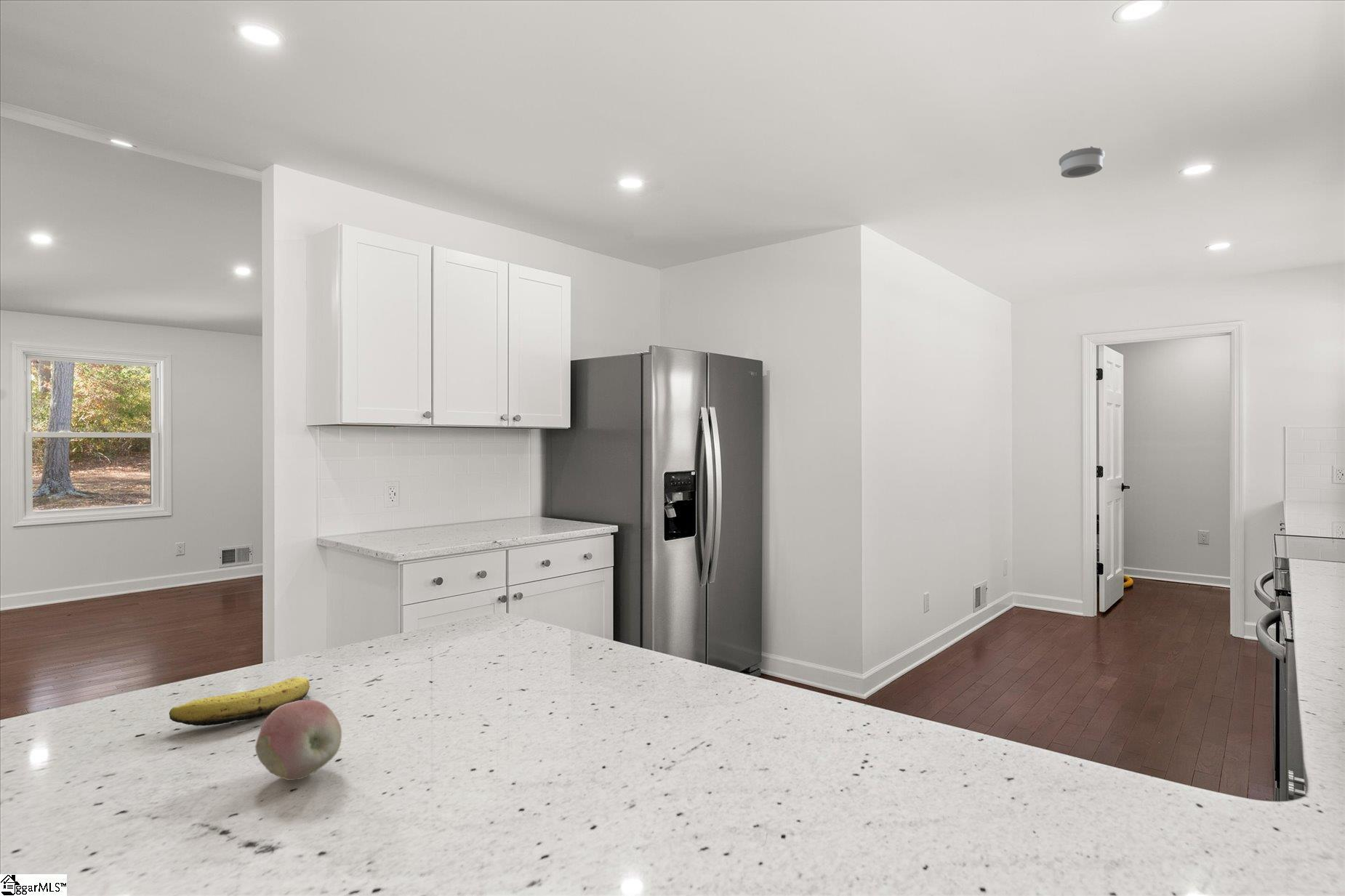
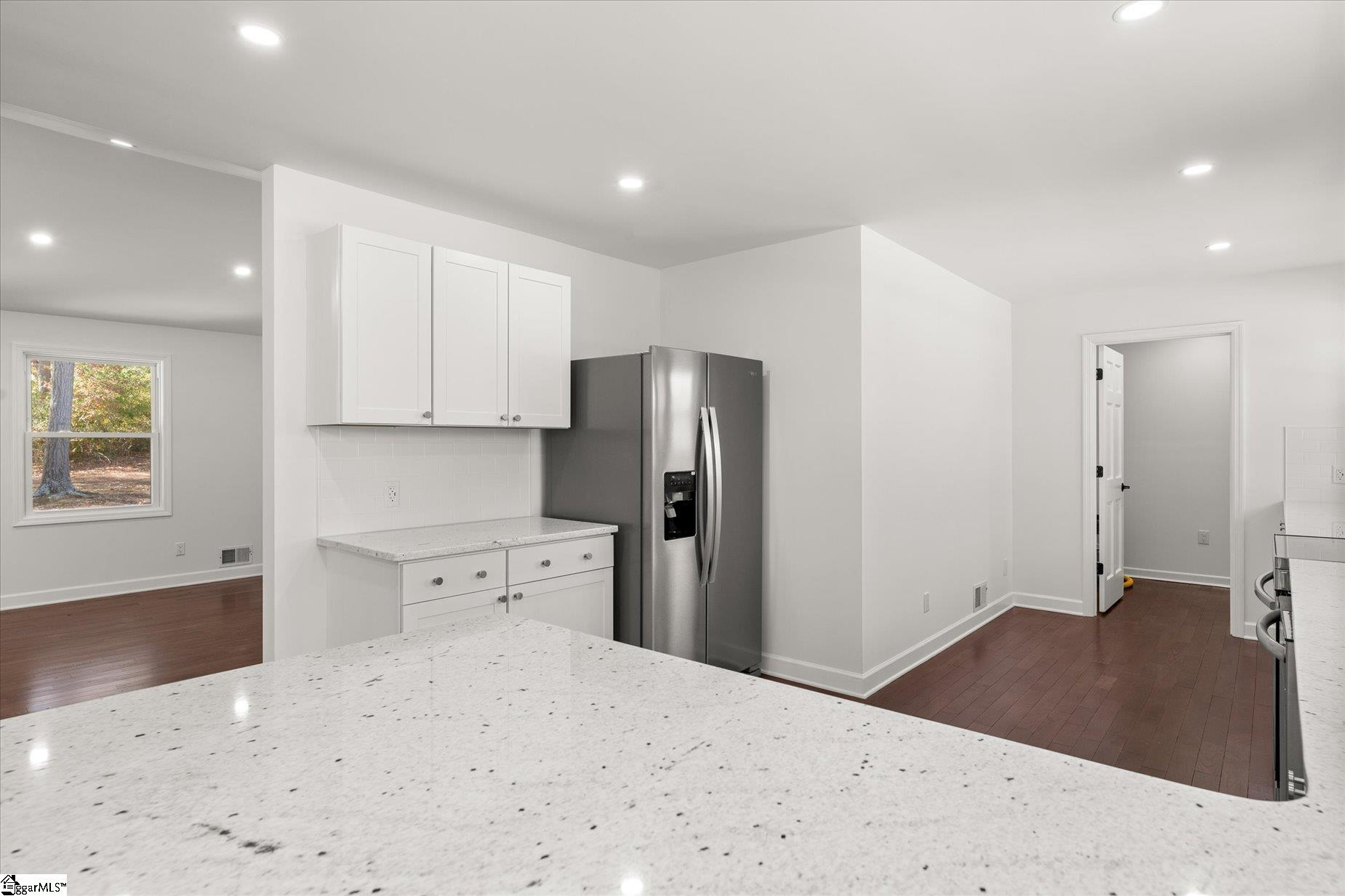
- banana (257, 694)
- fruit (302, 740)
- smoke detector (1081, 161)
